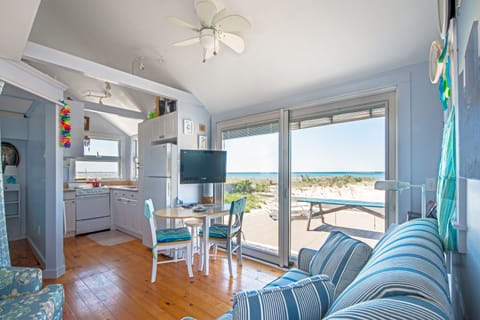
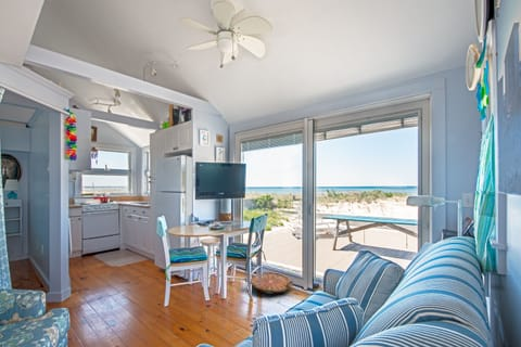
+ woven basket (271, 282)
